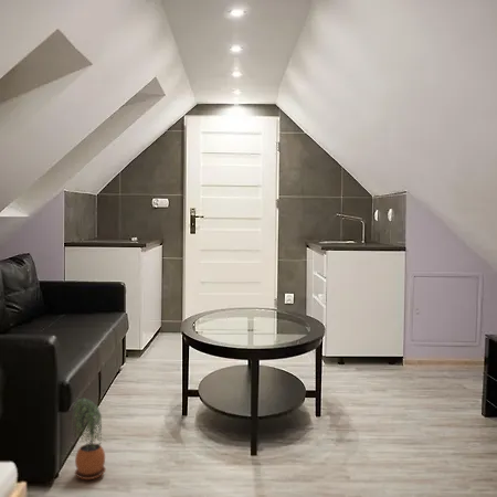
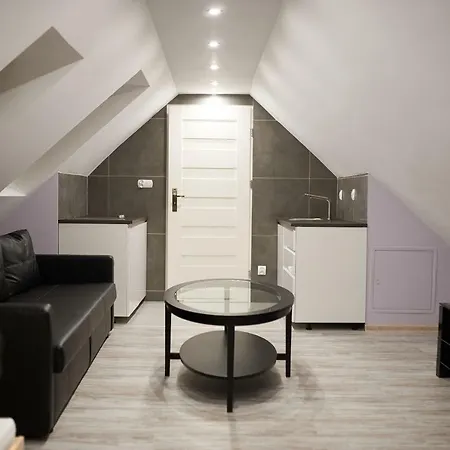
- potted plant (87, 437)
